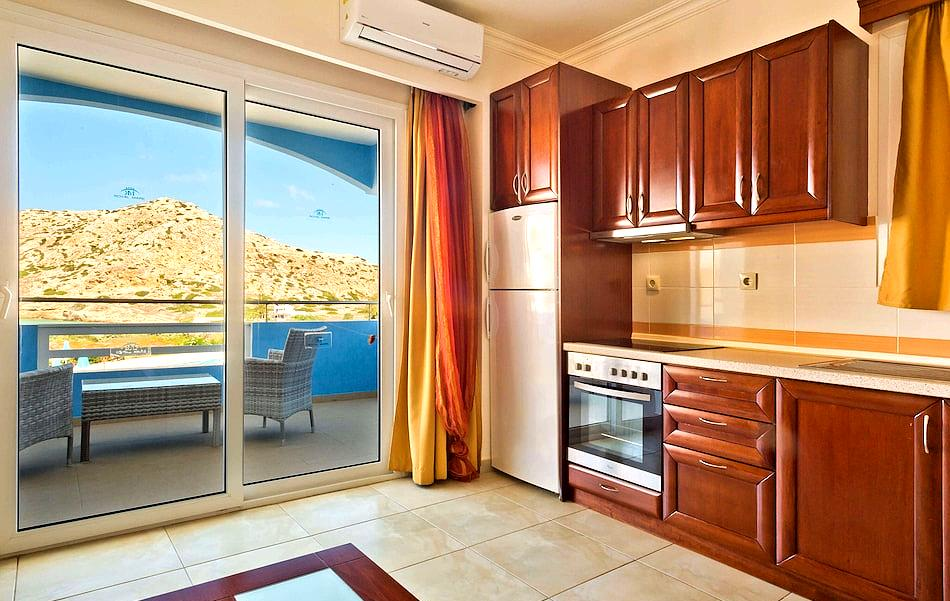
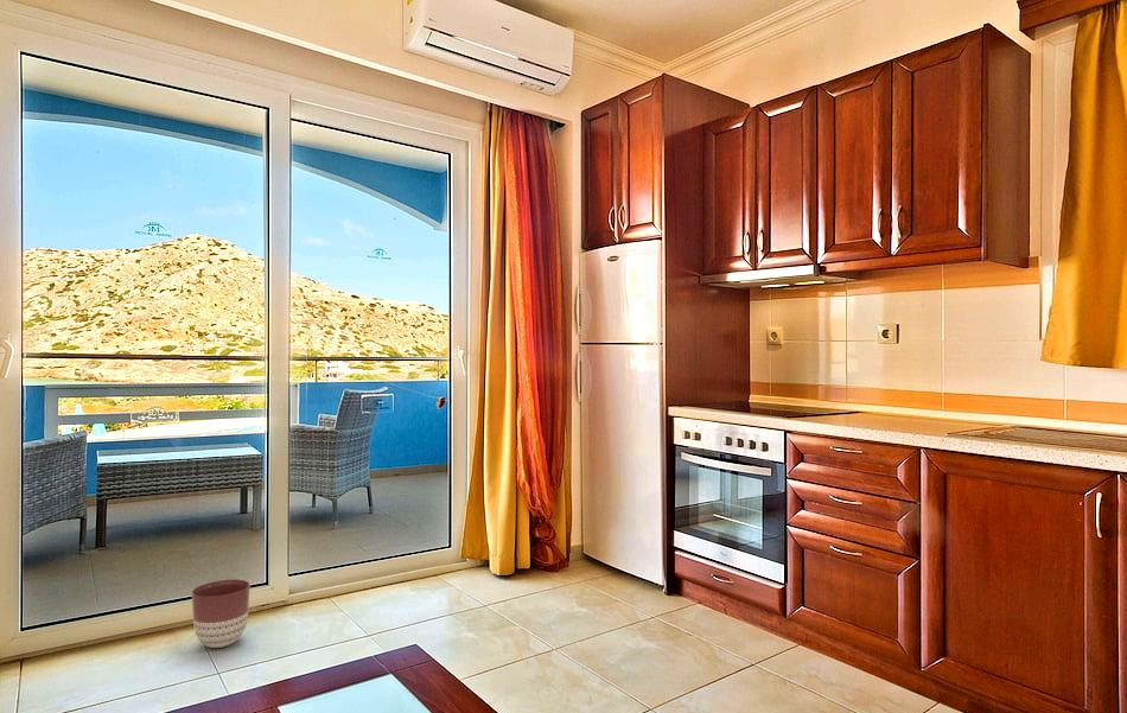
+ planter (221, 616)
